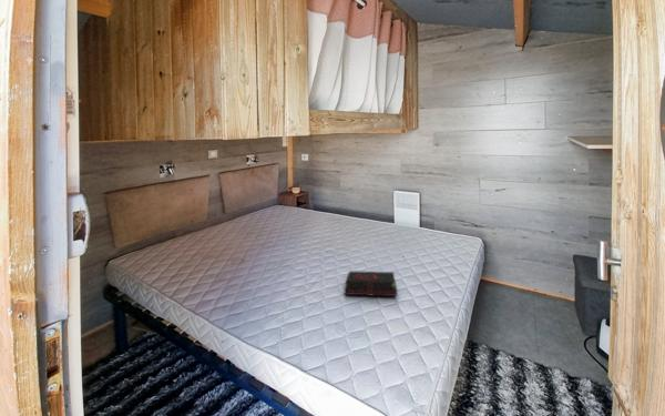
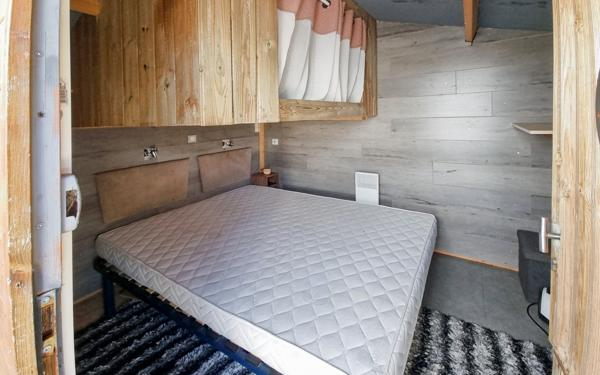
- hardback book (370, 283)
